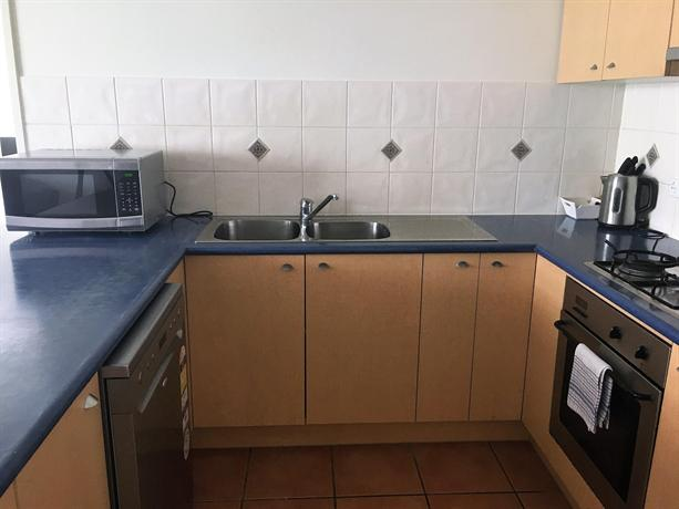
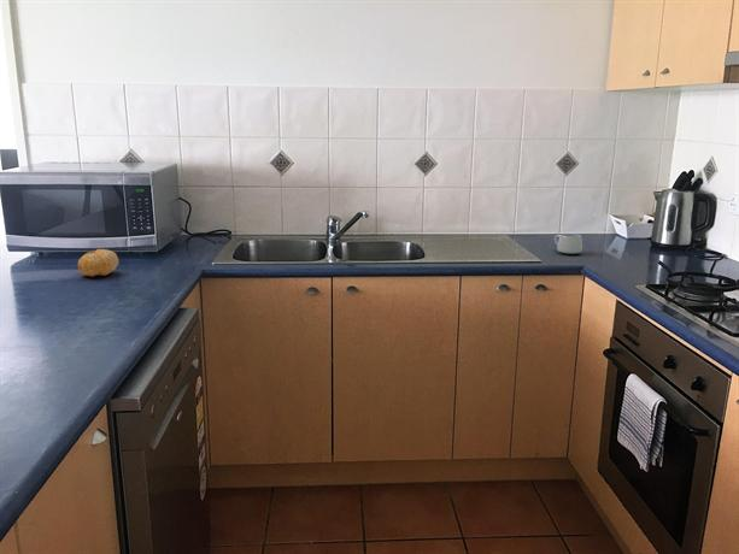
+ mug (567, 243)
+ fruit (98, 261)
